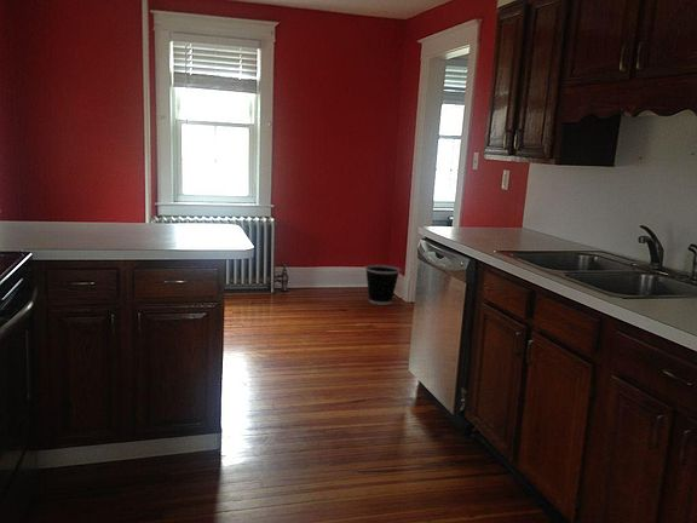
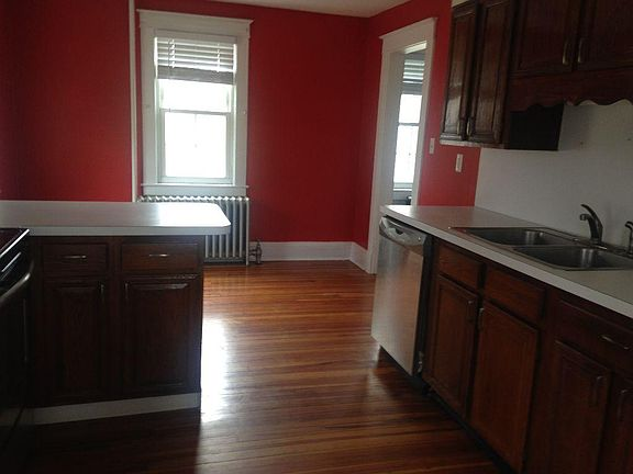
- wastebasket (381, 285)
